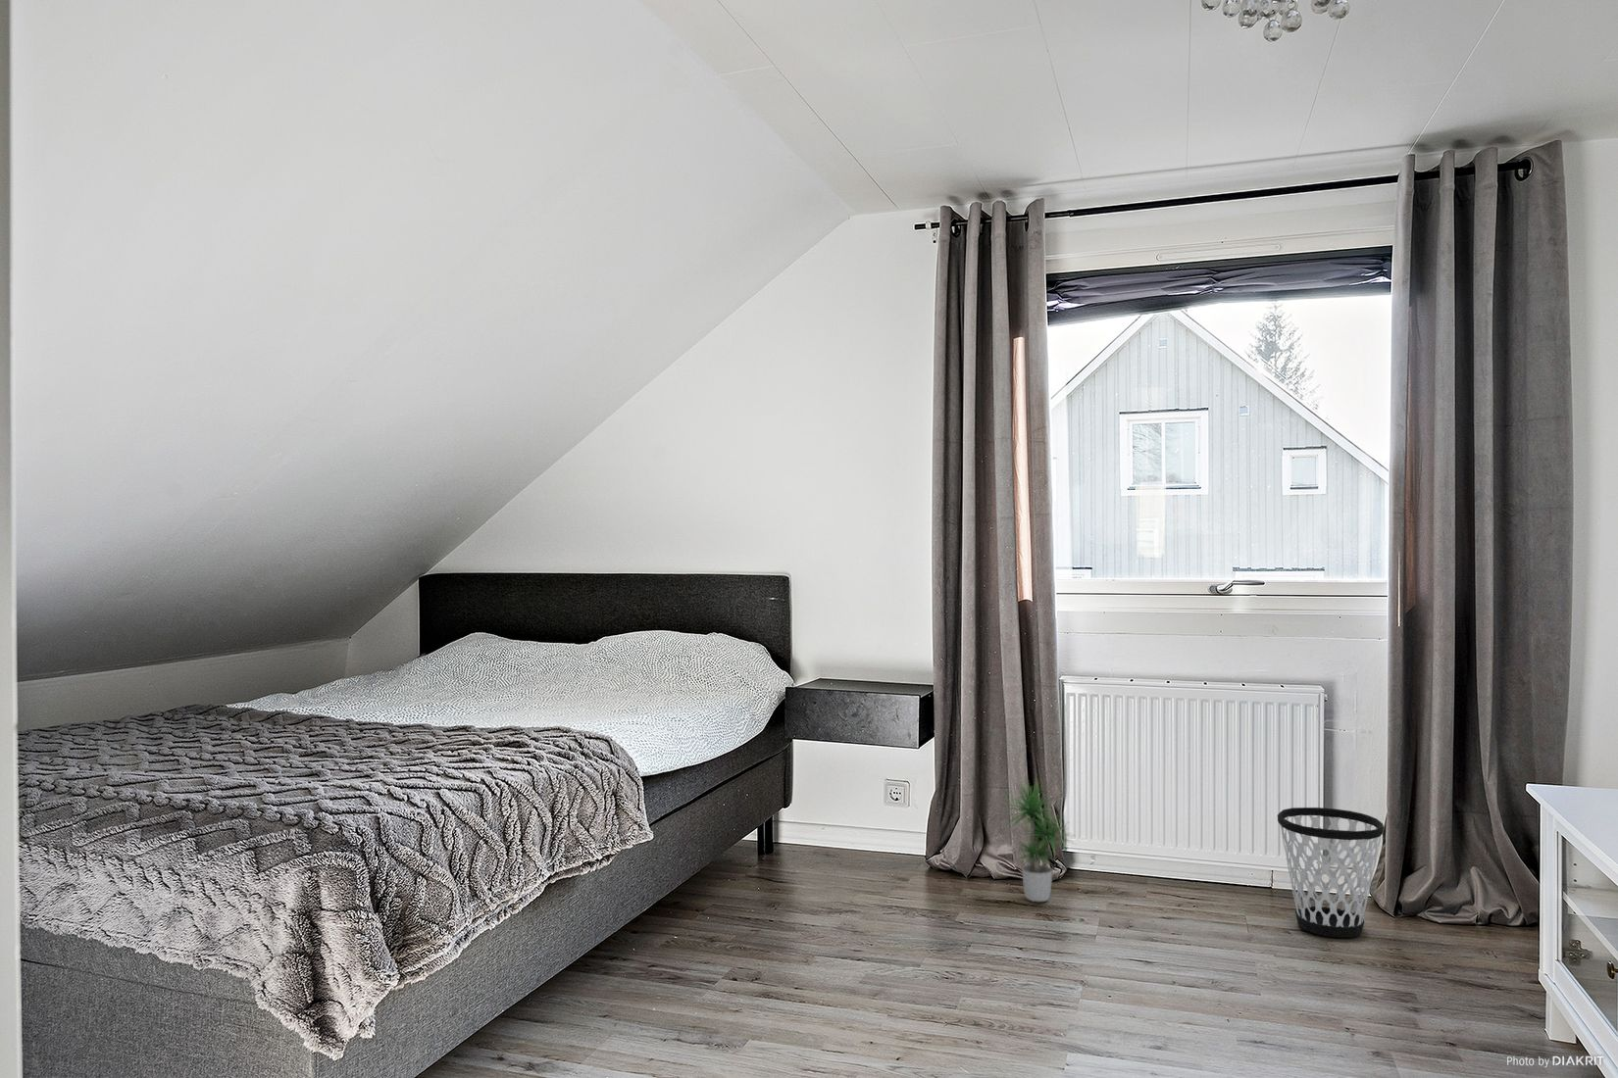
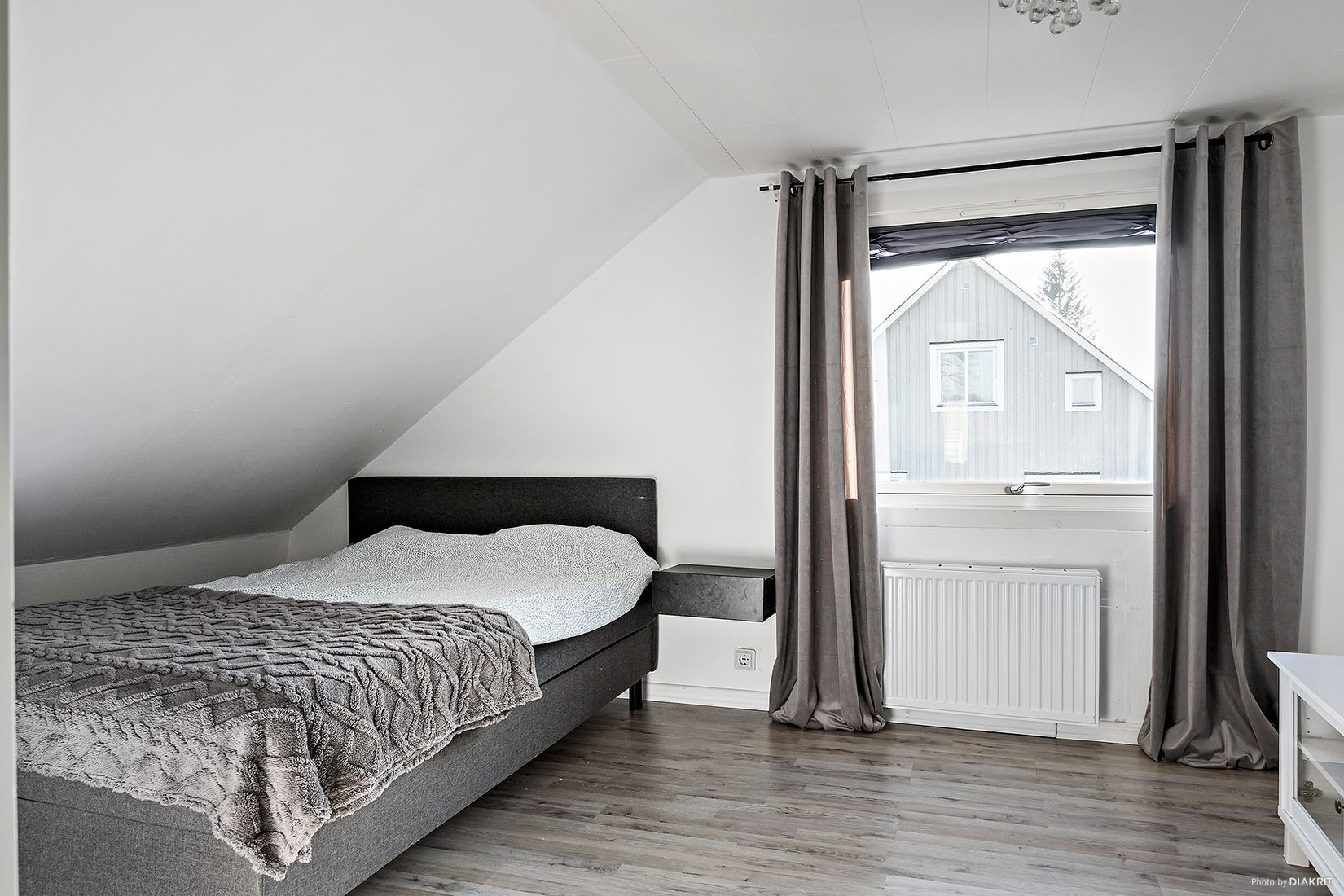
- potted plant (1035, 839)
- wastebasket (1329, 873)
